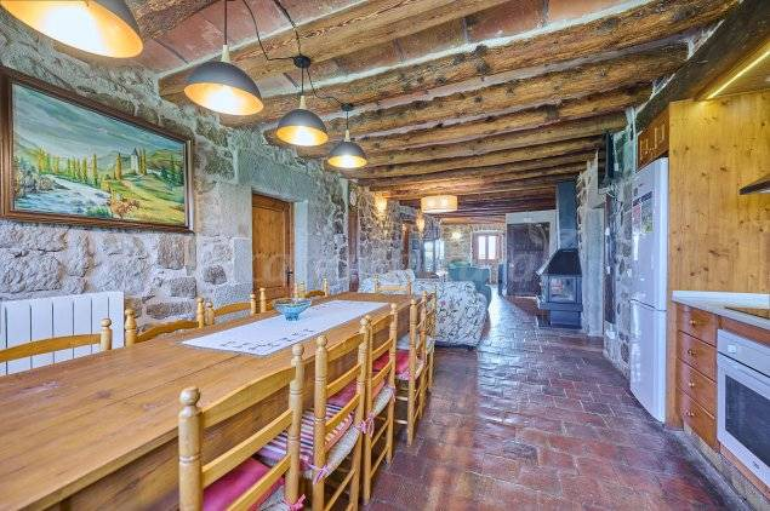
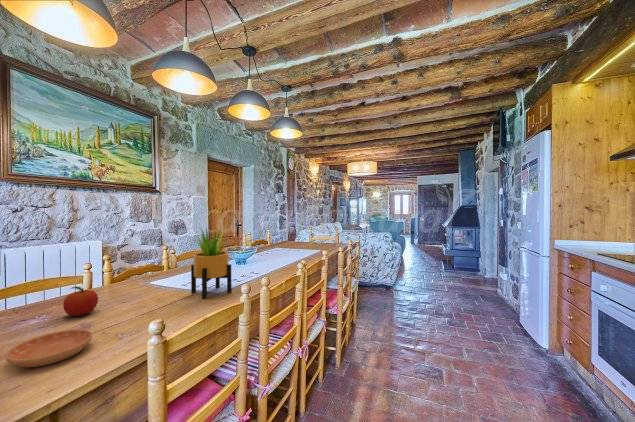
+ saucer (52, 348)
+ fruit (81, 300)
+ potted plant (211, 259)
